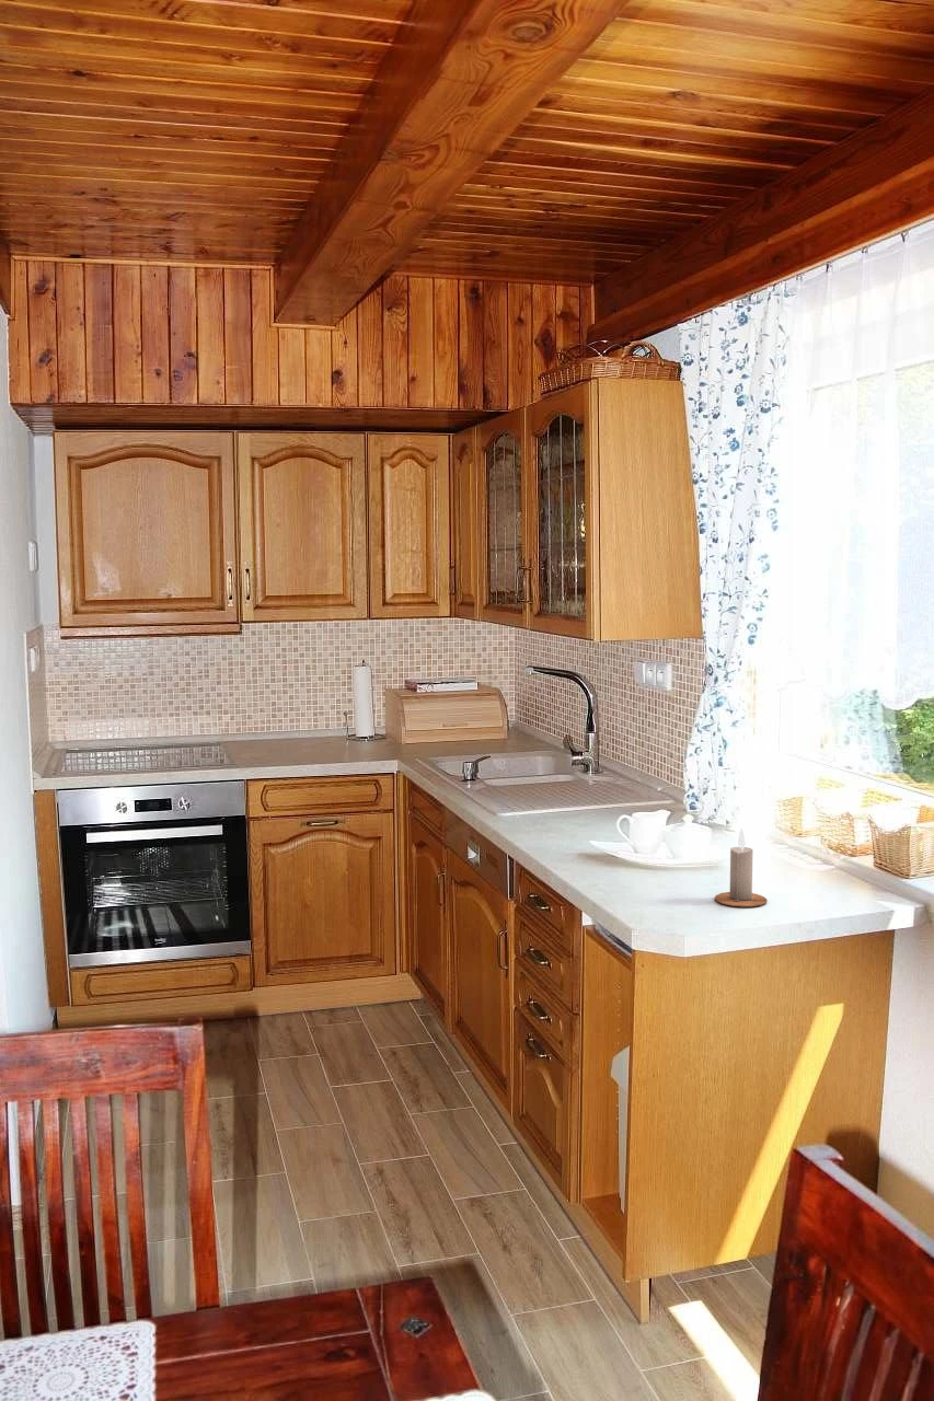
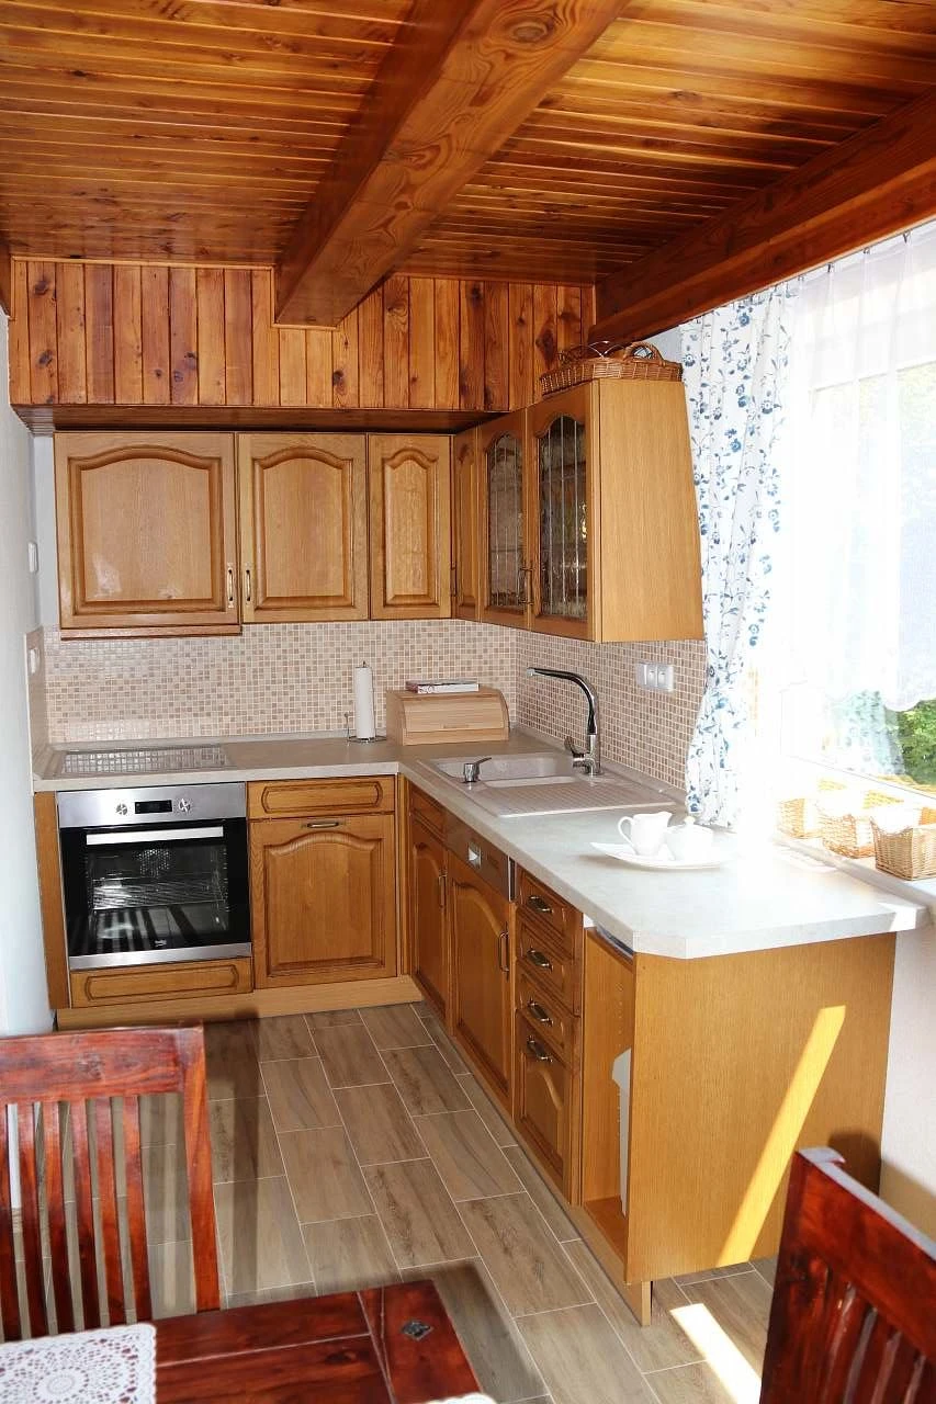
- candle (741, 864)
